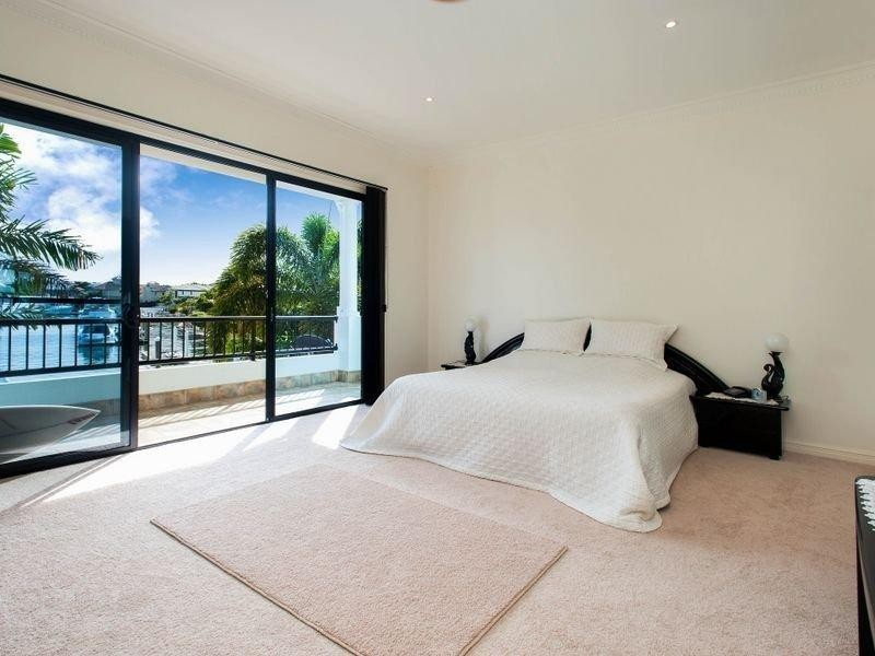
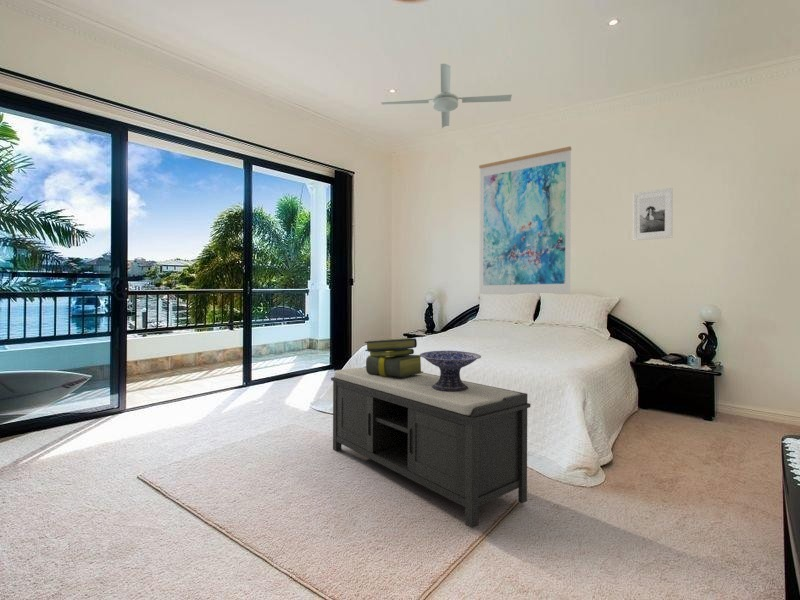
+ ceiling fan (445, 90)
+ decorative bowl (450, 370)
+ stack of books (391, 355)
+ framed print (652, 214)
+ bench (416, 426)
+ wall art (522, 228)
